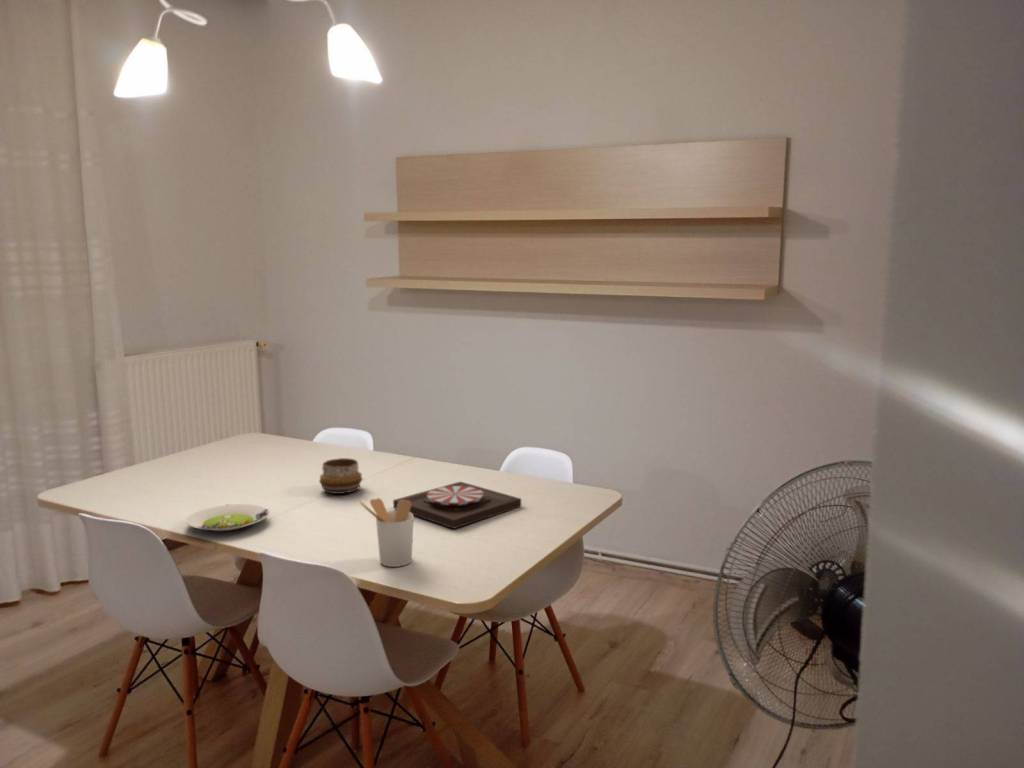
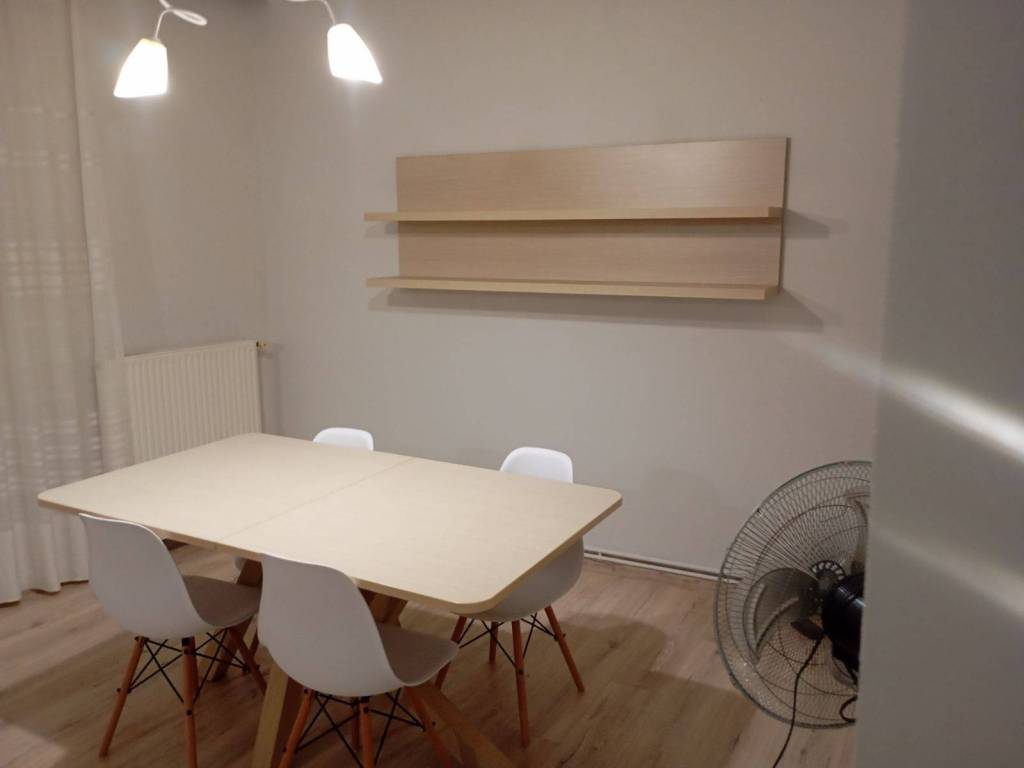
- salad plate (228, 518)
- decorative bowl (340, 476)
- utensil holder (386, 530)
- plate (457, 500)
